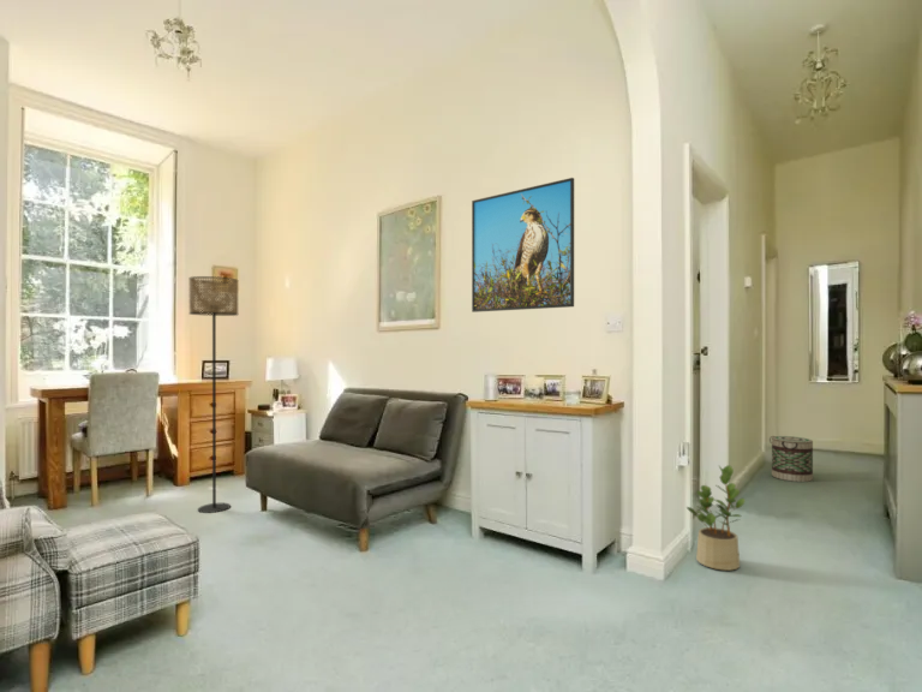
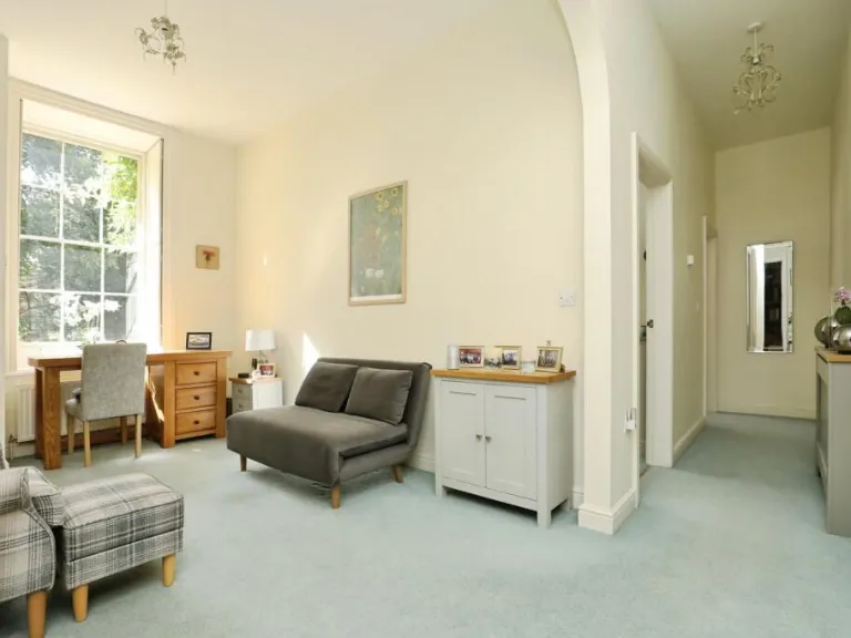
- basket (790, 457)
- potted plant (712, 513)
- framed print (519, 250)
- floor lamp (214, 393)
